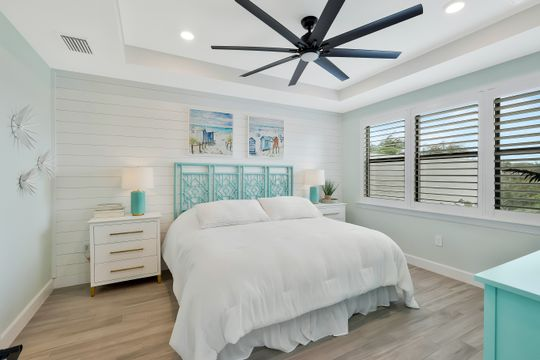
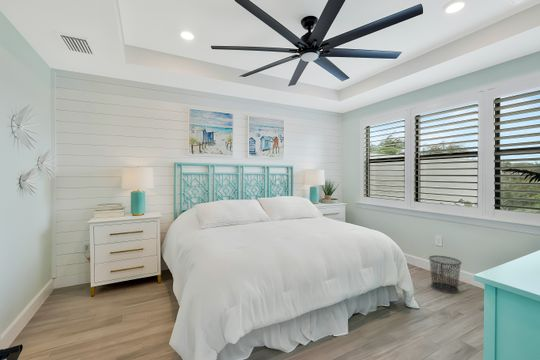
+ waste bin (444, 273)
